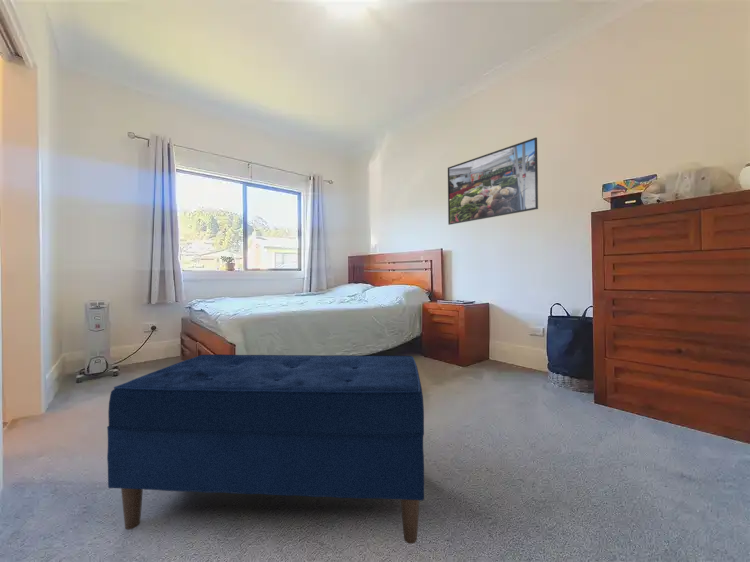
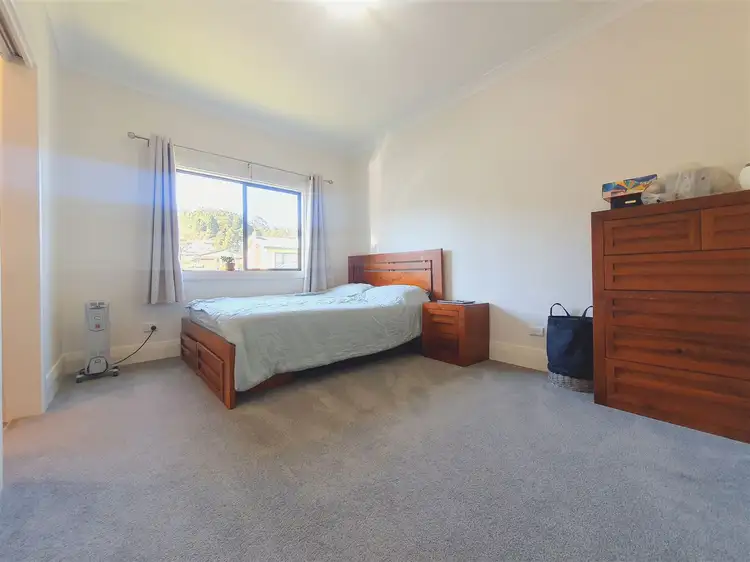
- bench (286, 430)
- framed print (487, 186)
